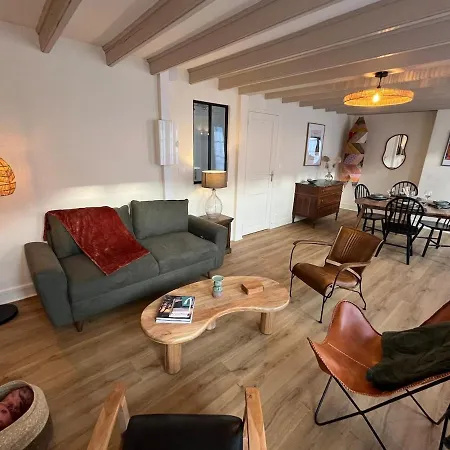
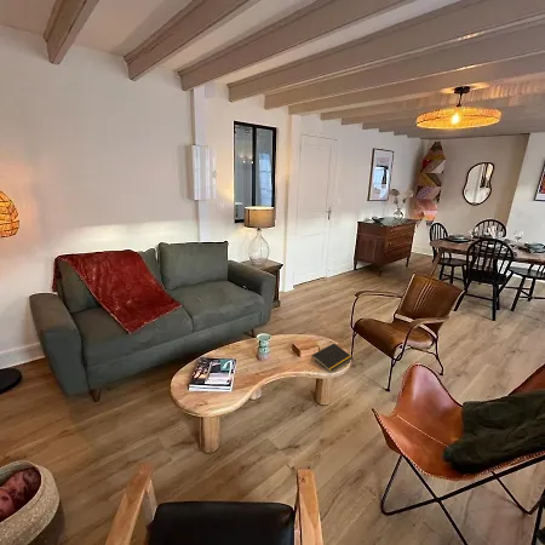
+ notepad (332, 356)
